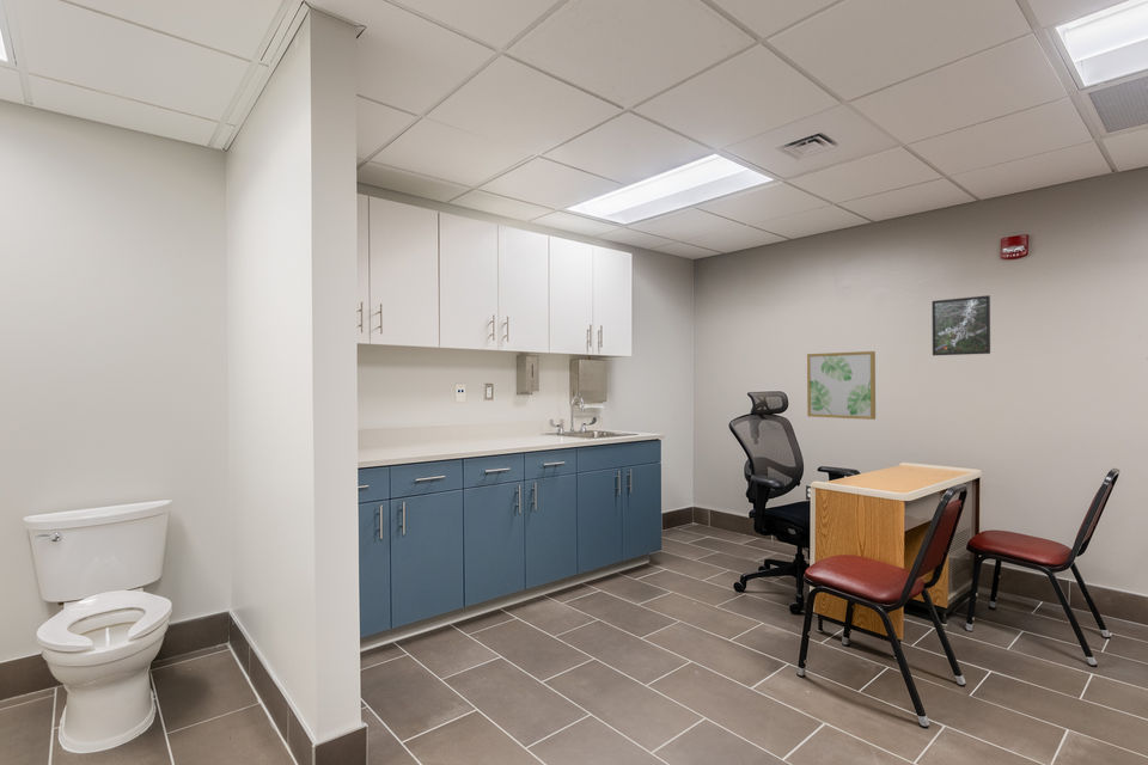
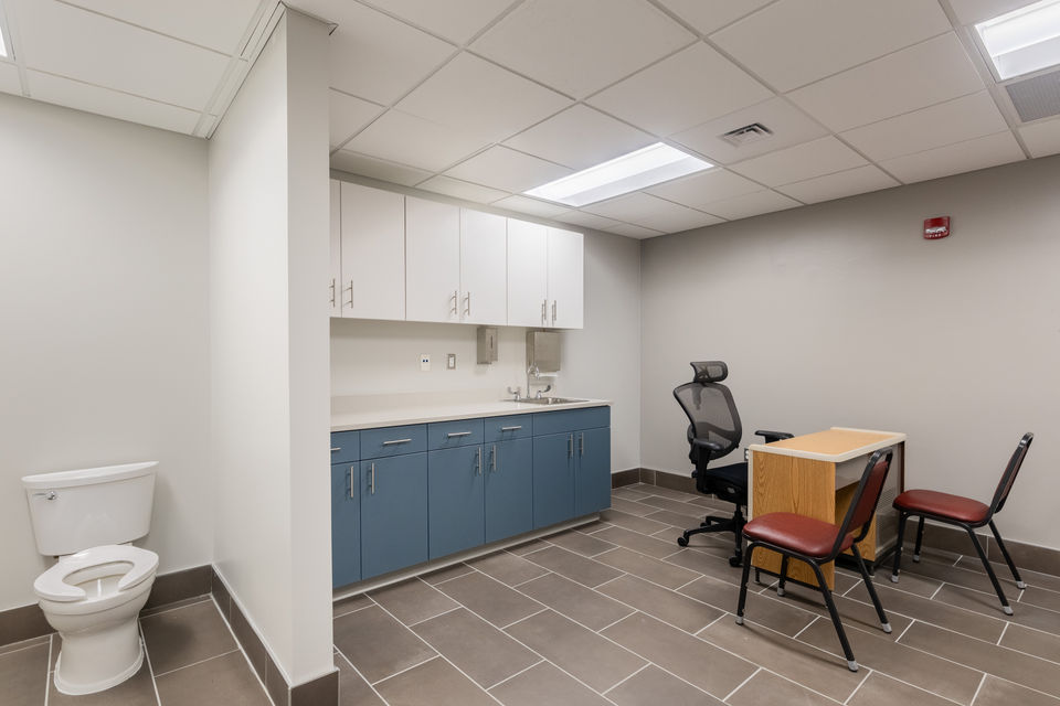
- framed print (960, 326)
- wall art (839, 385)
